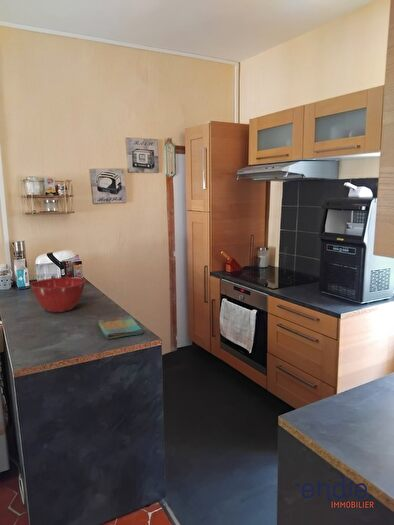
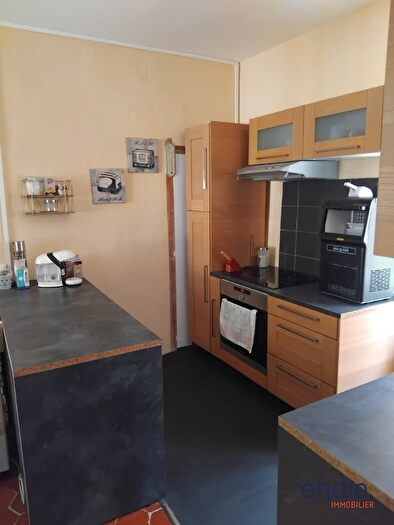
- mixing bowl (59, 295)
- dish towel (119, 326)
